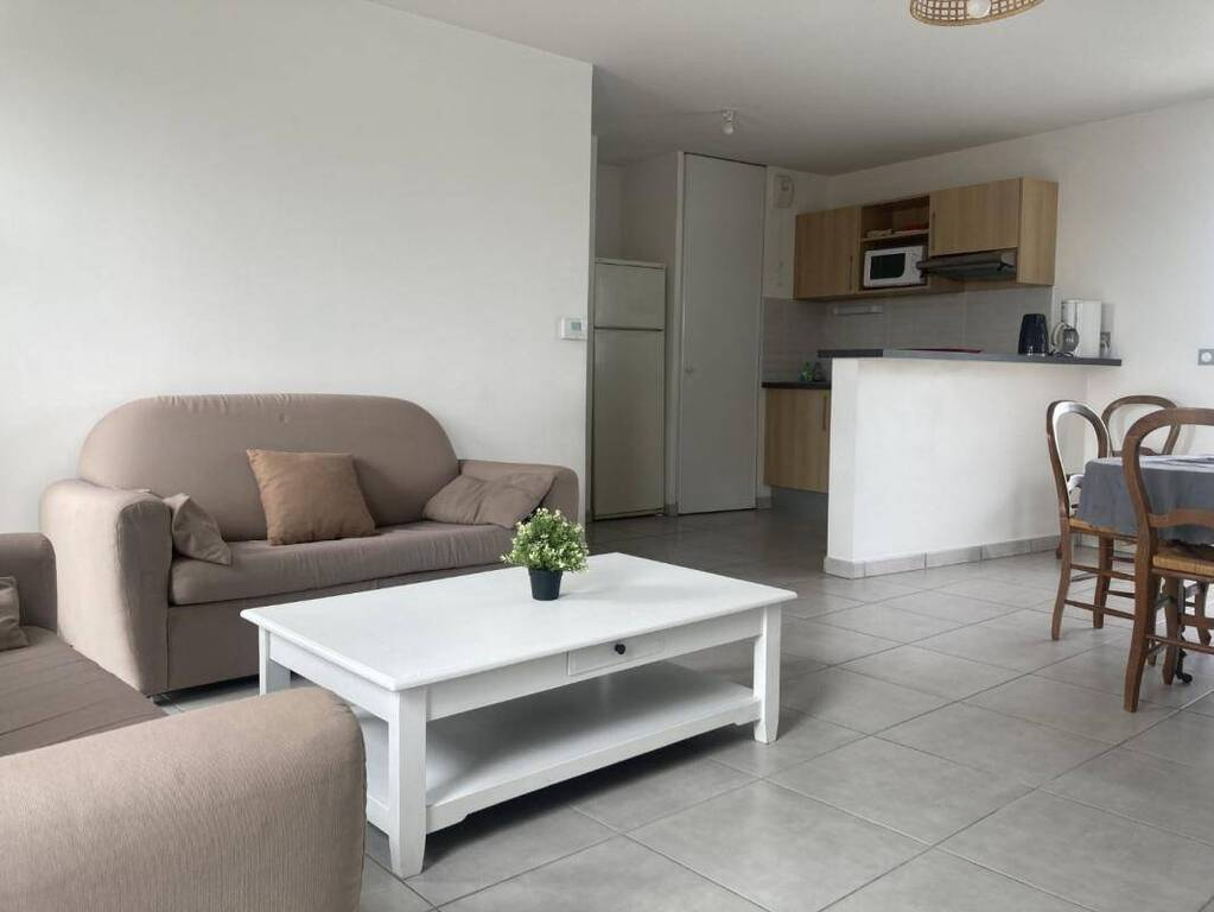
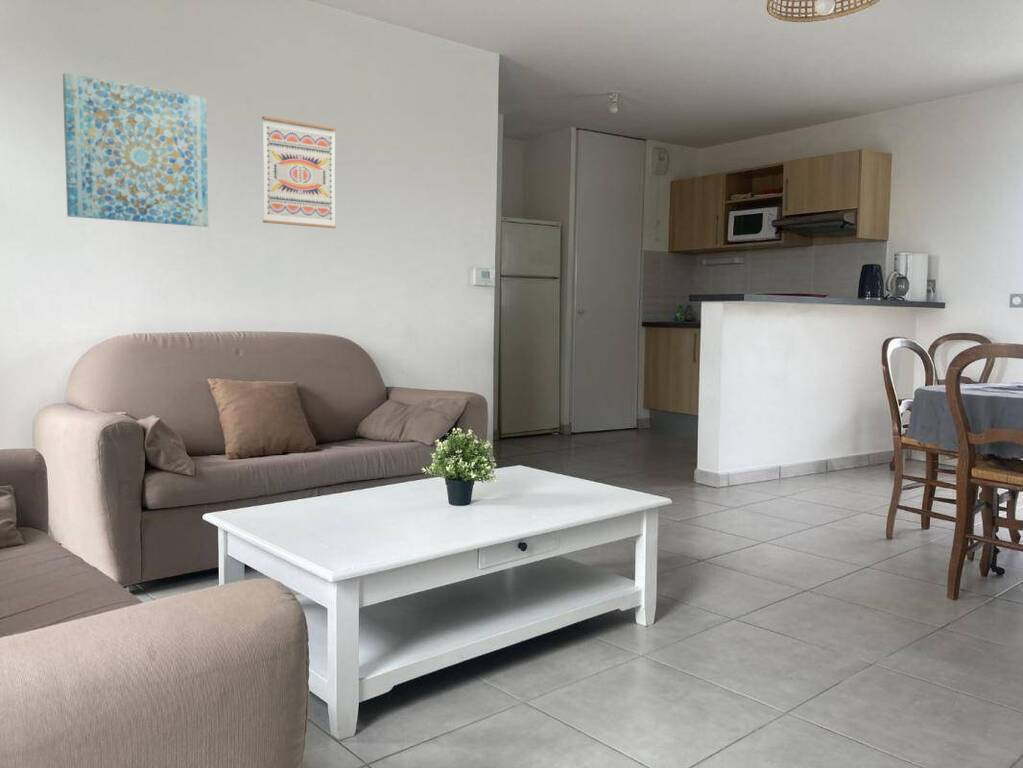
+ wall art (300, 174)
+ wall art (139, 154)
